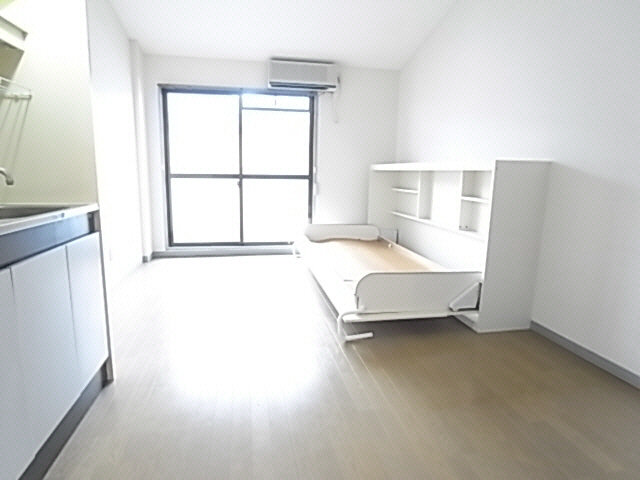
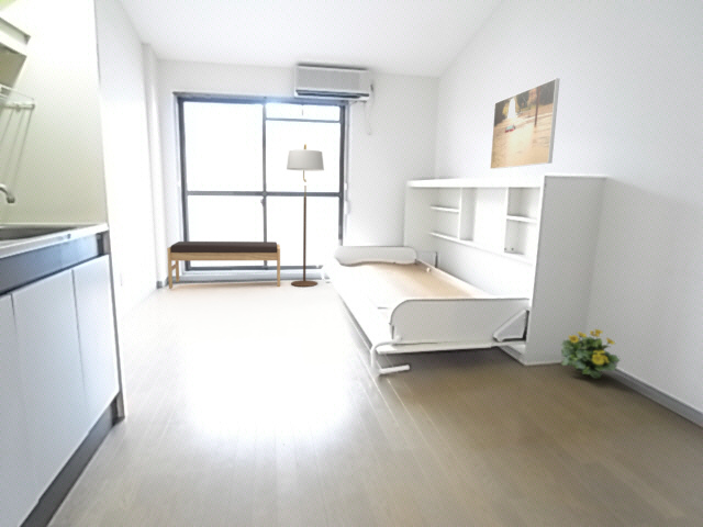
+ floor lamp (304, 215)
+ flowering plant (587, 351)
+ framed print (520, 130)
+ bench (226, 259)
